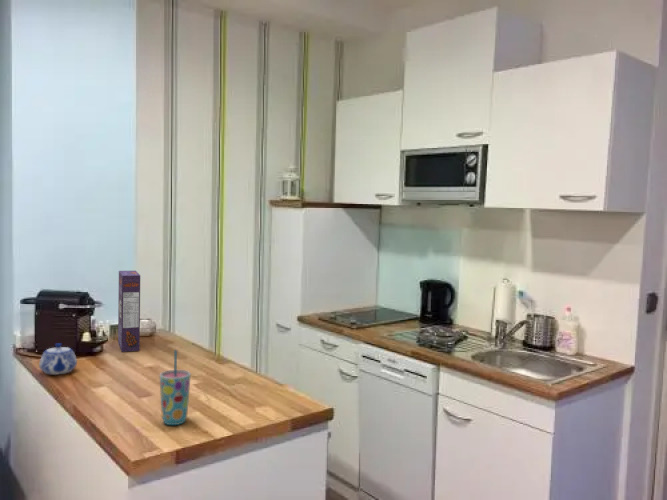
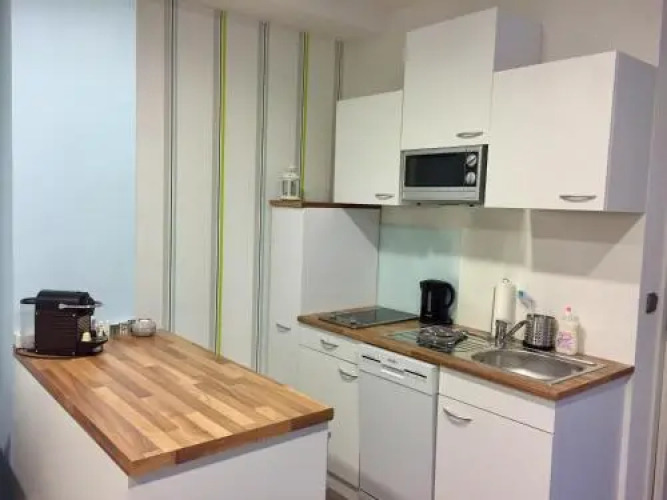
- cup (175, 386)
- teapot (58, 358)
- cereal box (128, 309)
